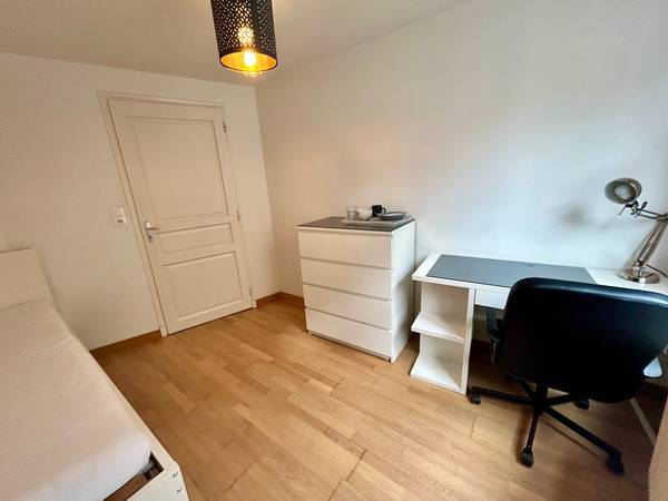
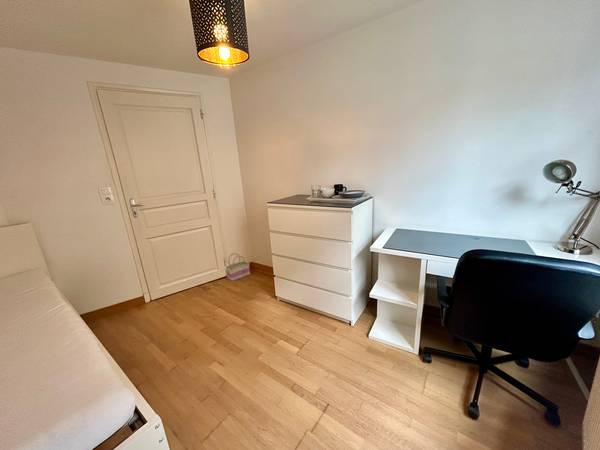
+ basket (237, 265)
